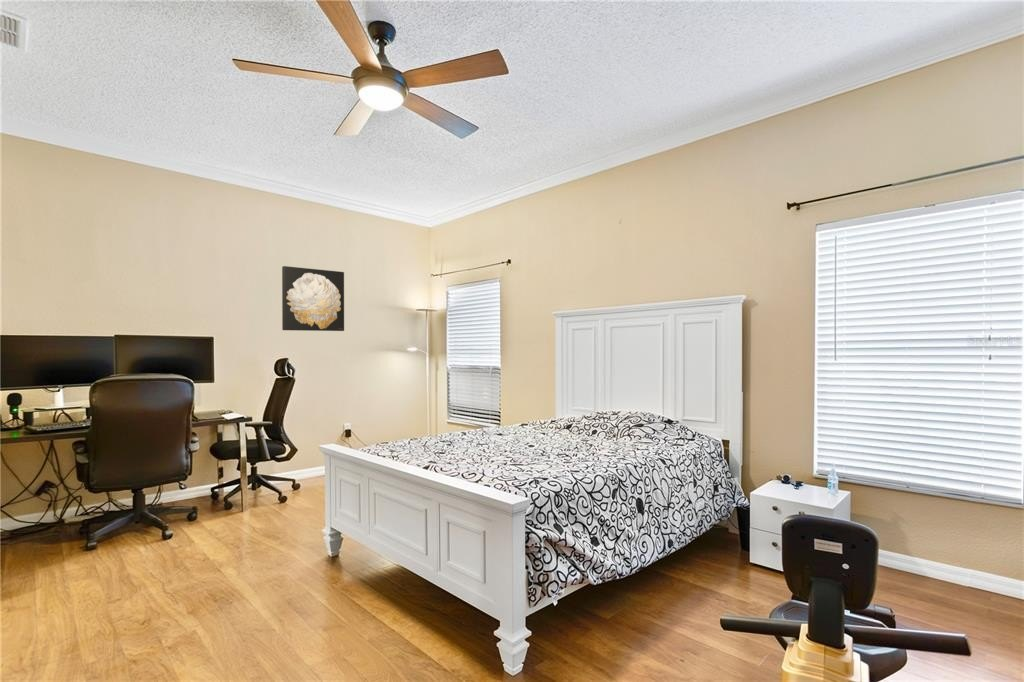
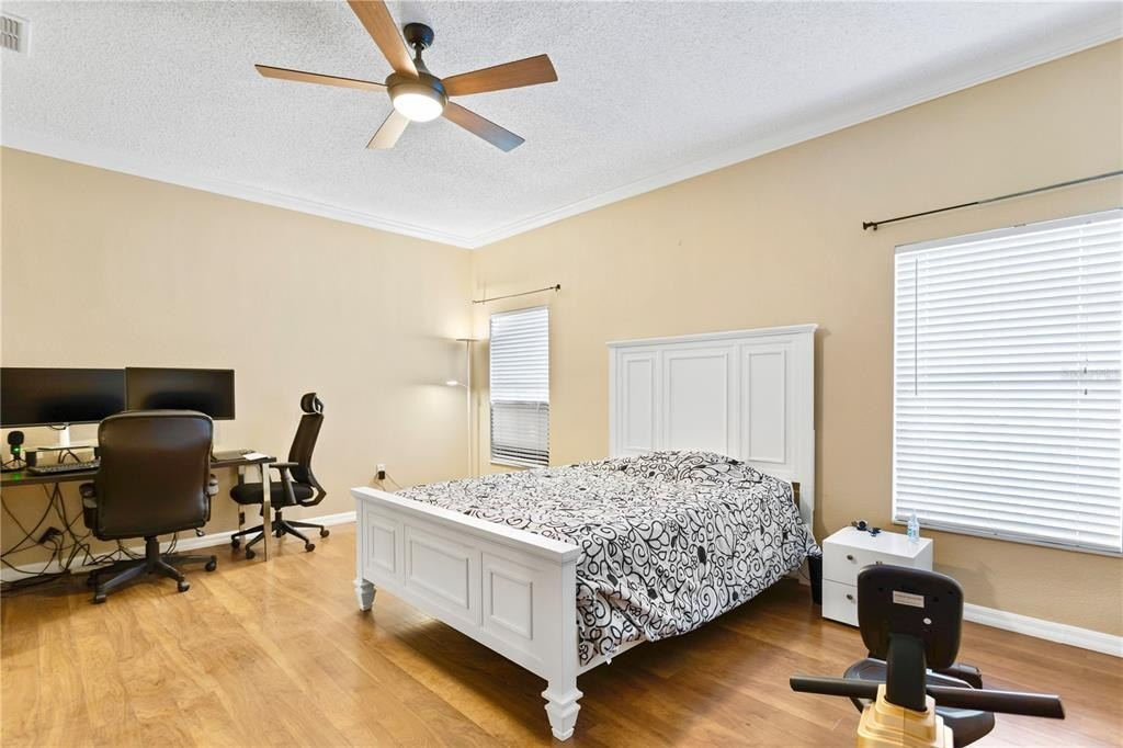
- wall art (314, 300)
